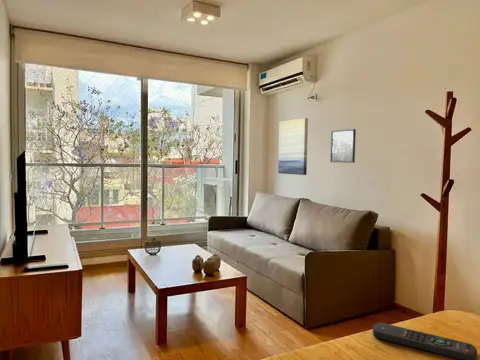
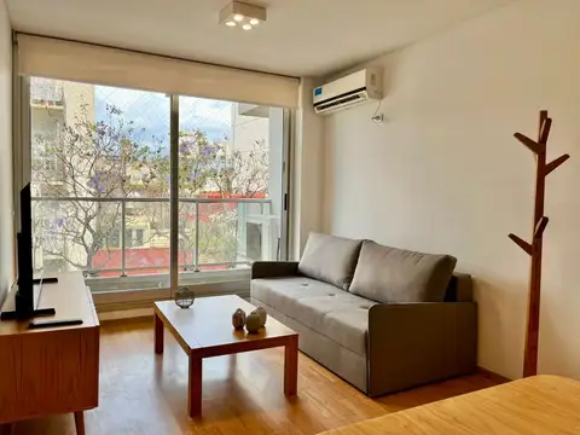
- remote control (421, 340)
- wall art (292, 147)
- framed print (342, 146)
